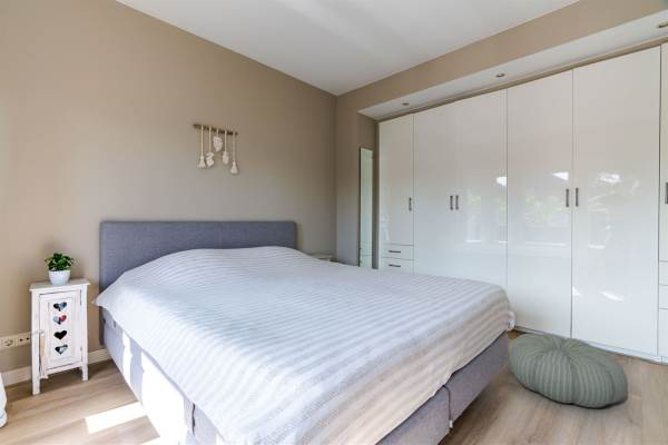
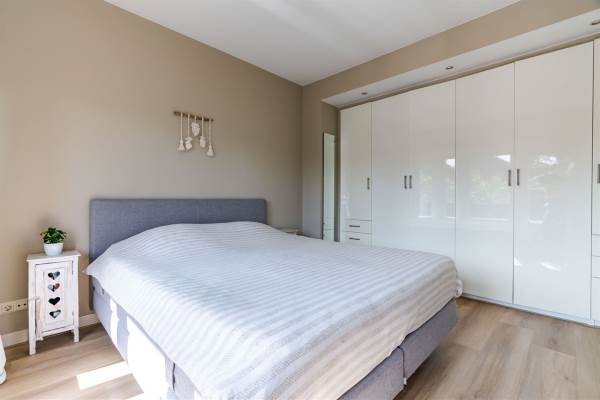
- pouf (560, 365)
